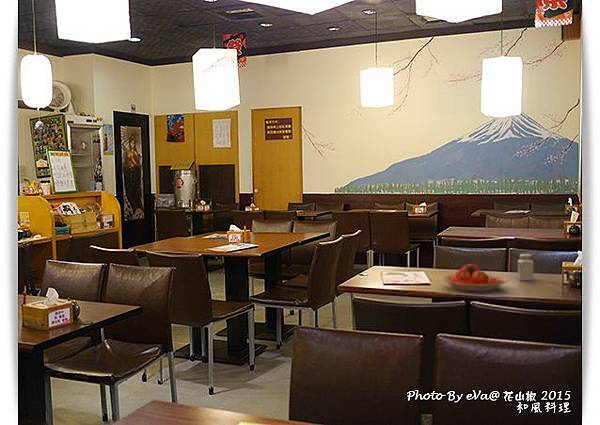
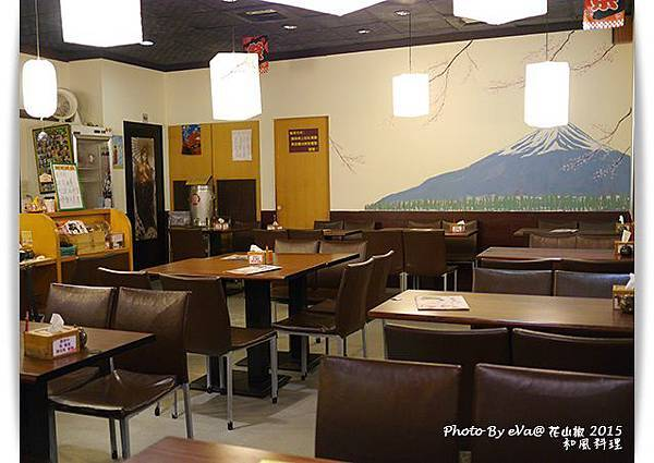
- plate (474, 275)
- salt shaker (525, 266)
